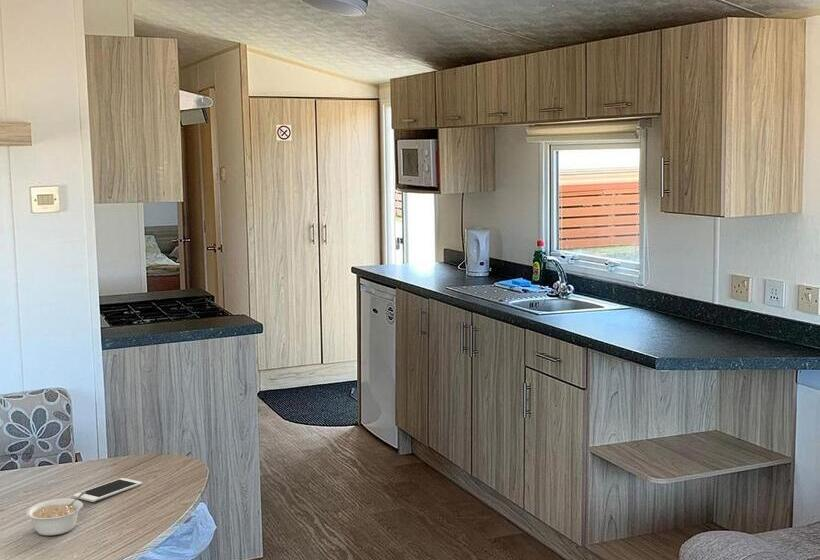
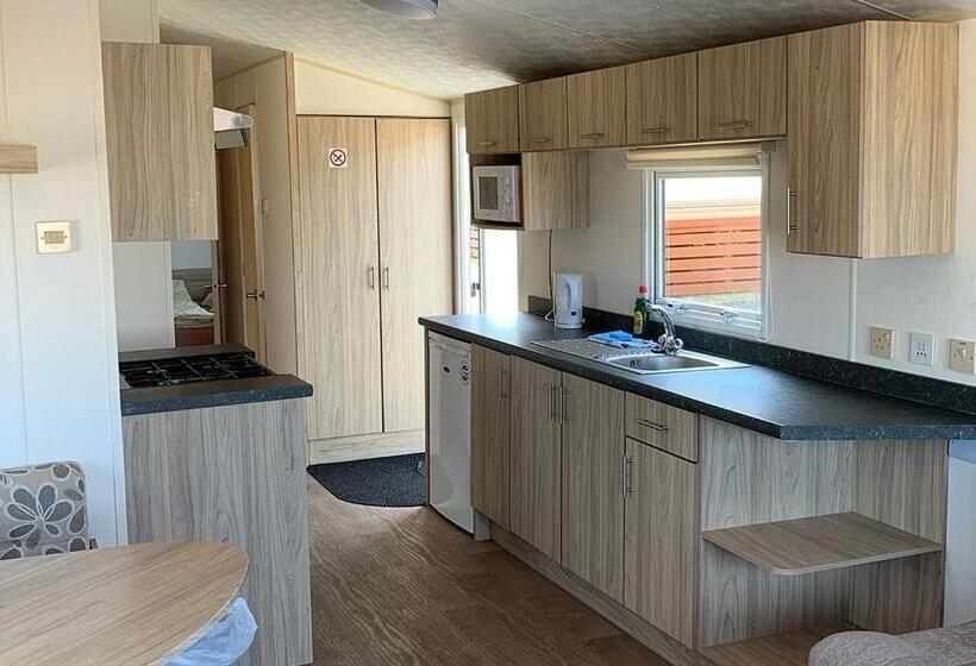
- legume (55, 515)
- cell phone (108, 489)
